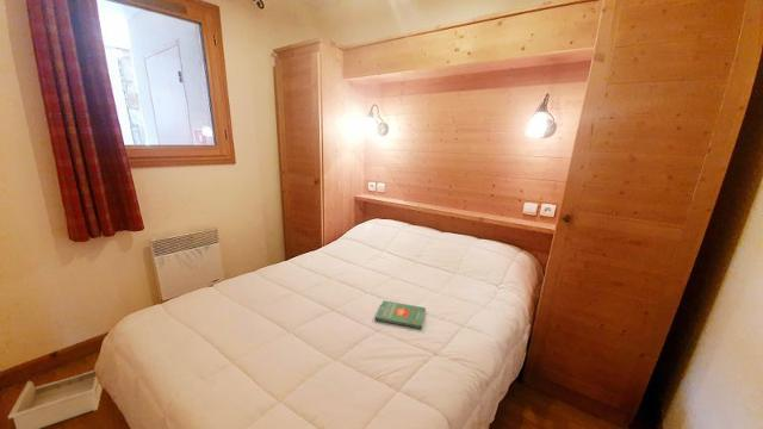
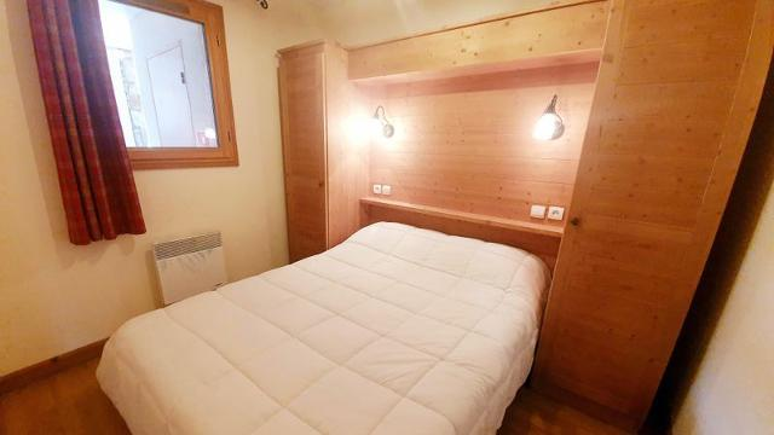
- storage bin (63, 393)
- book (401, 313)
